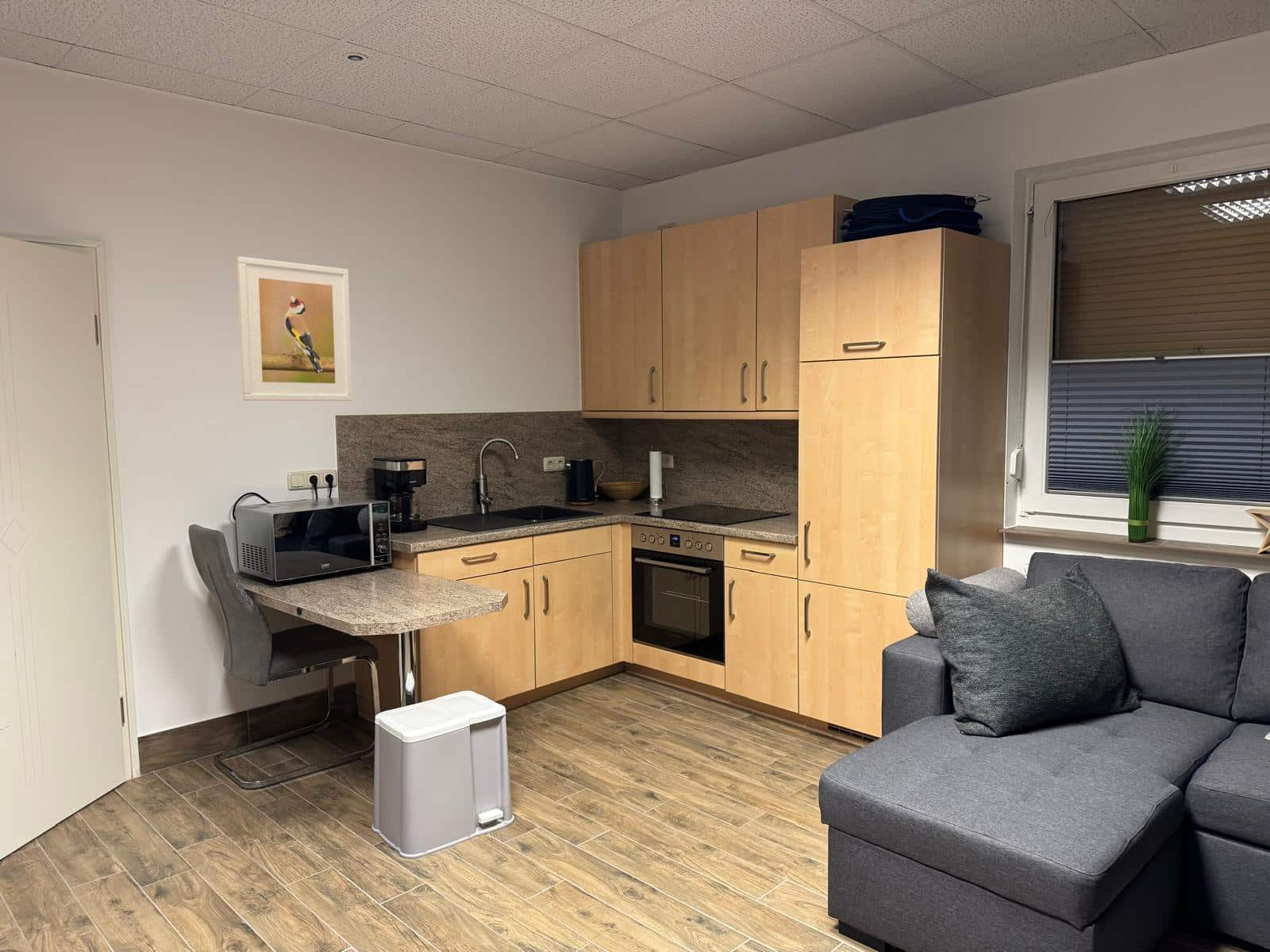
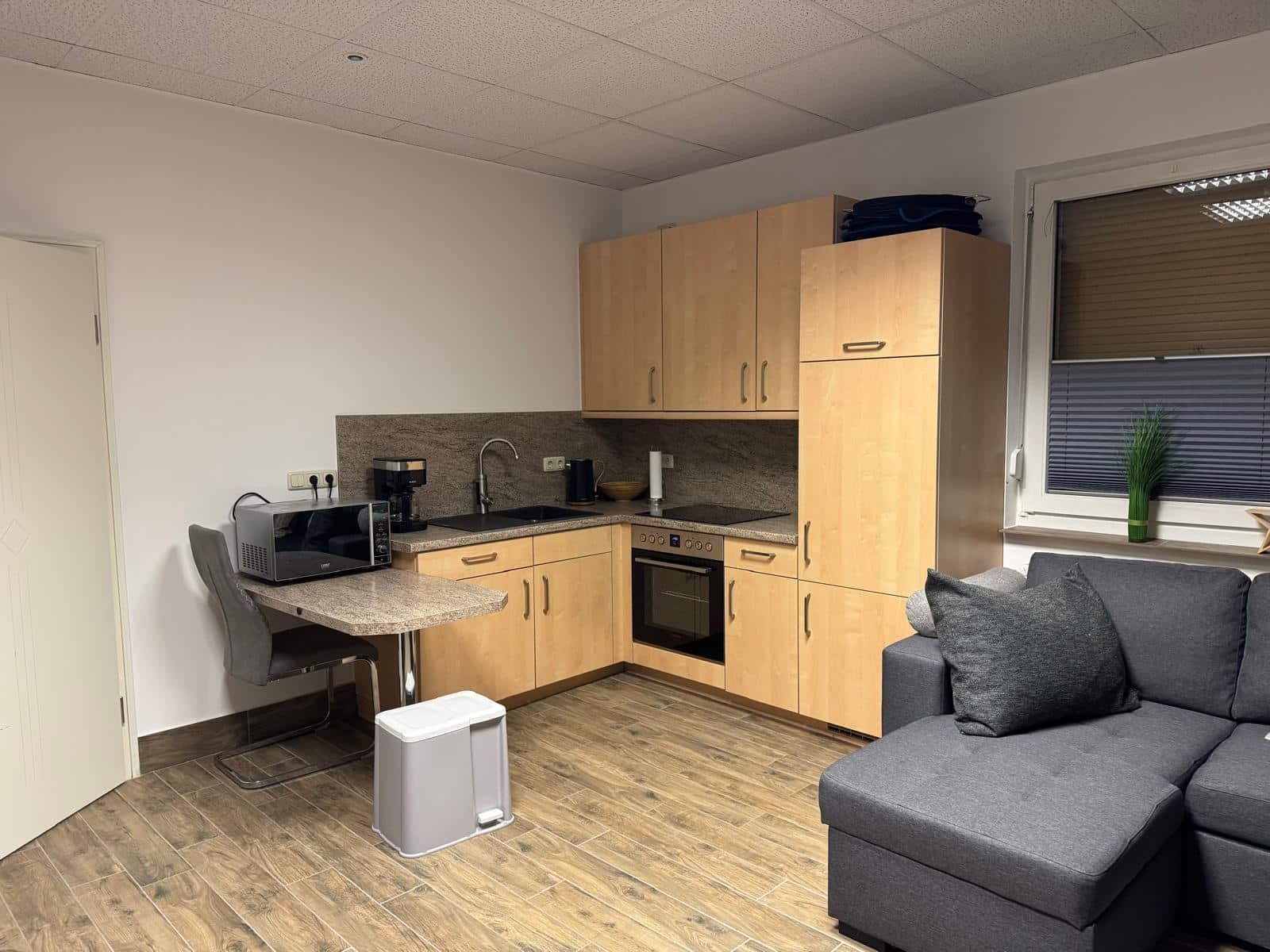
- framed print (297, 332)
